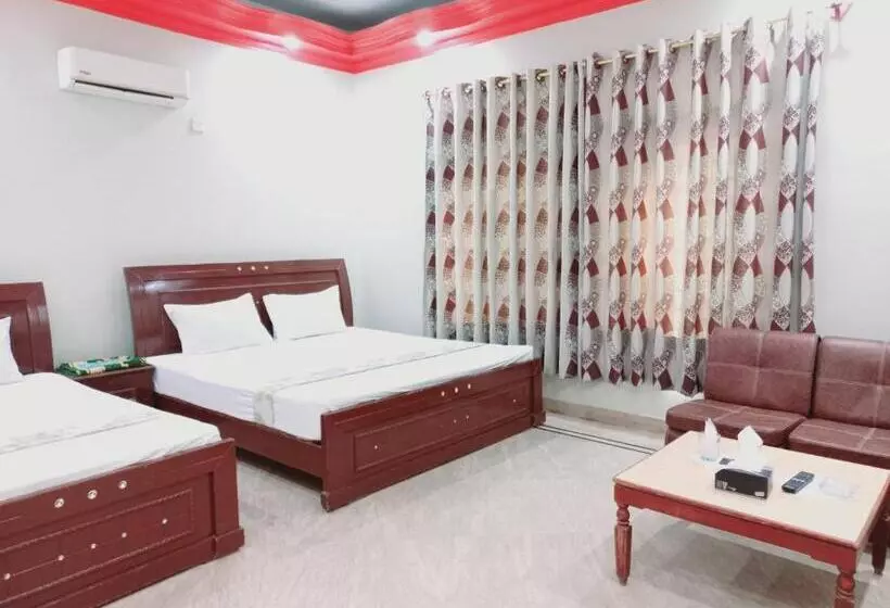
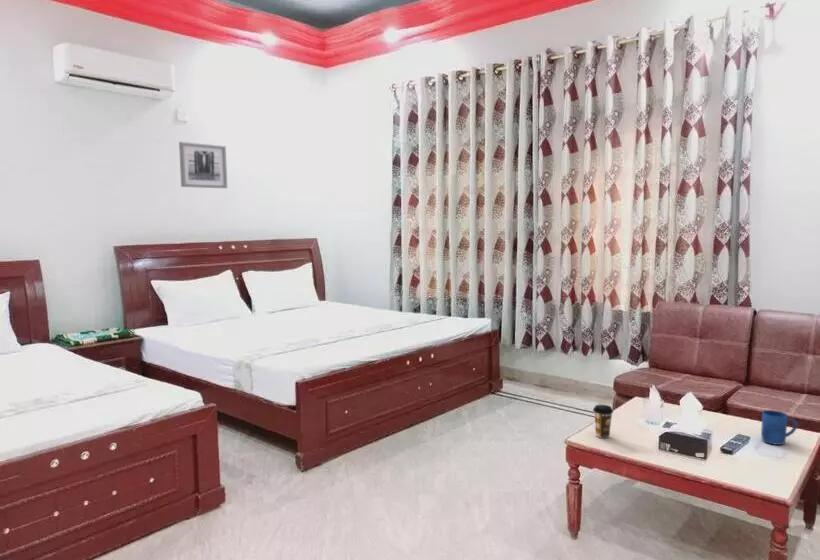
+ mug (779, 428)
+ wall art (204, 165)
+ coffee cup (602, 421)
